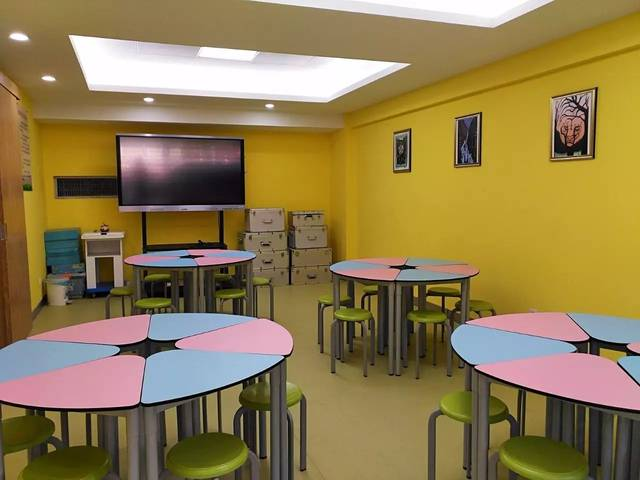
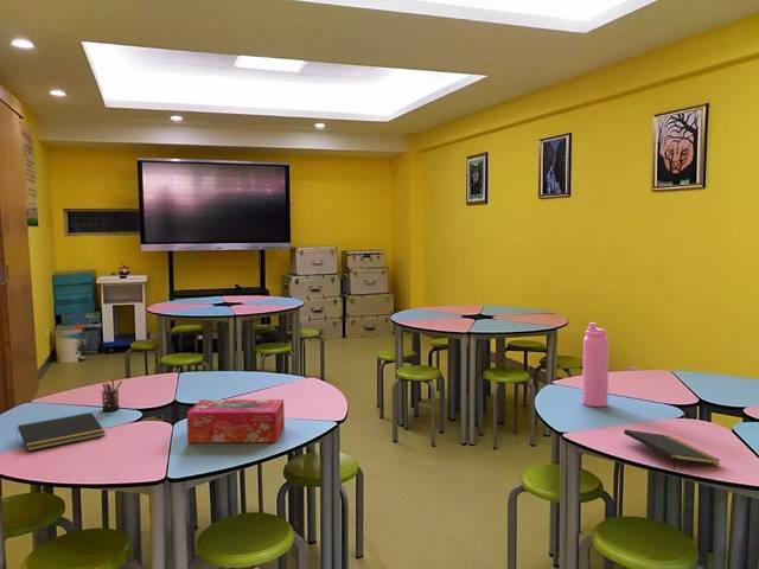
+ tissue box (237, 420)
+ notepad (669, 446)
+ notepad (62, 430)
+ water bottle (595, 363)
+ pen holder (111, 392)
